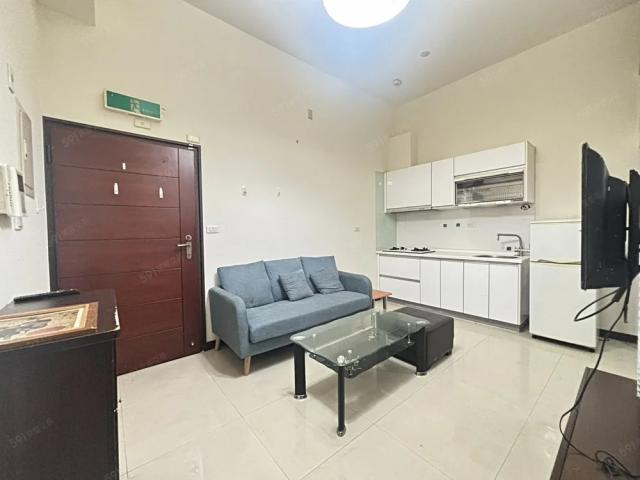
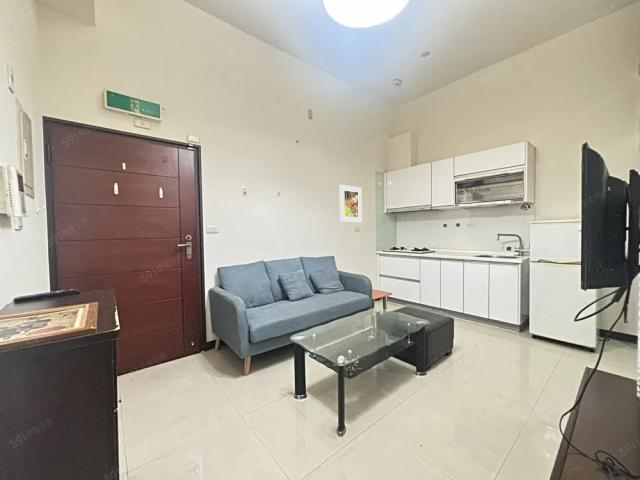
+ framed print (351, 204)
